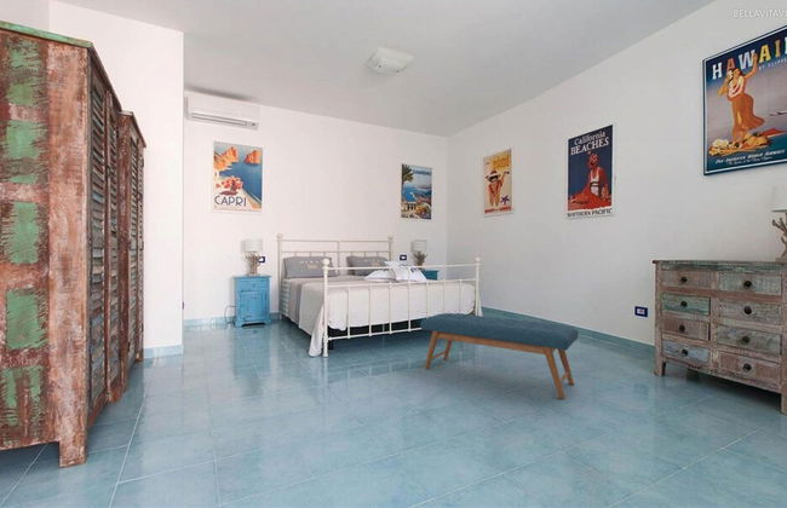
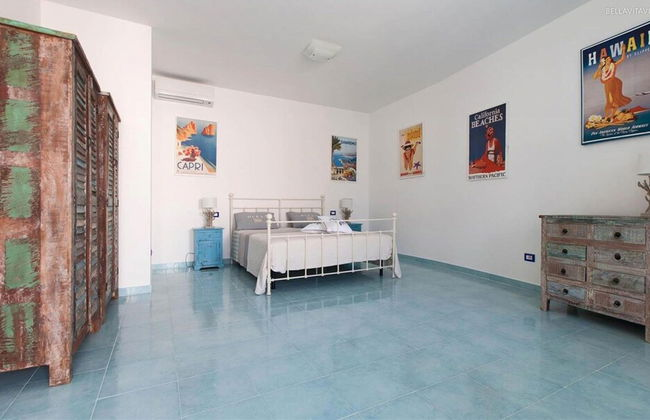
- bench (494, 346)
